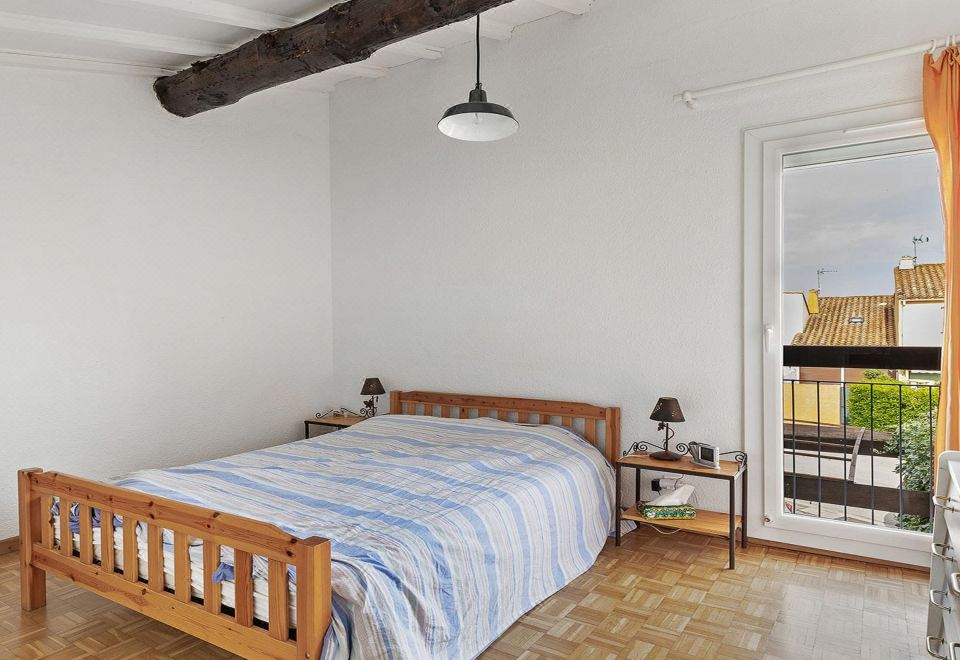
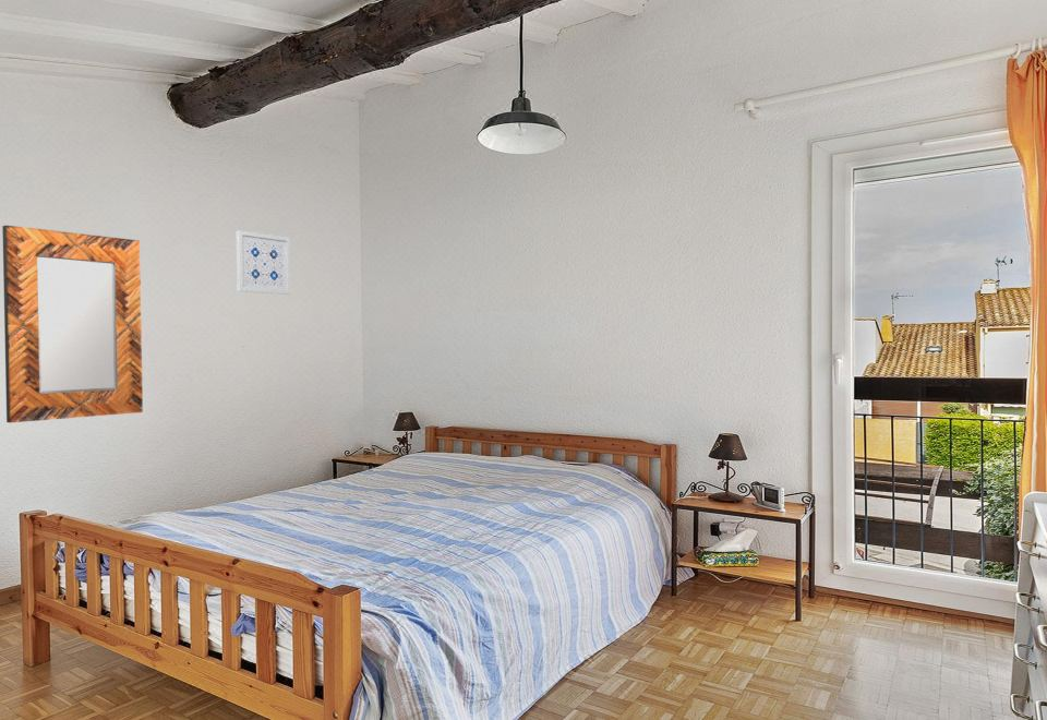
+ wall art (264, 263)
+ home mirror (77, 325)
